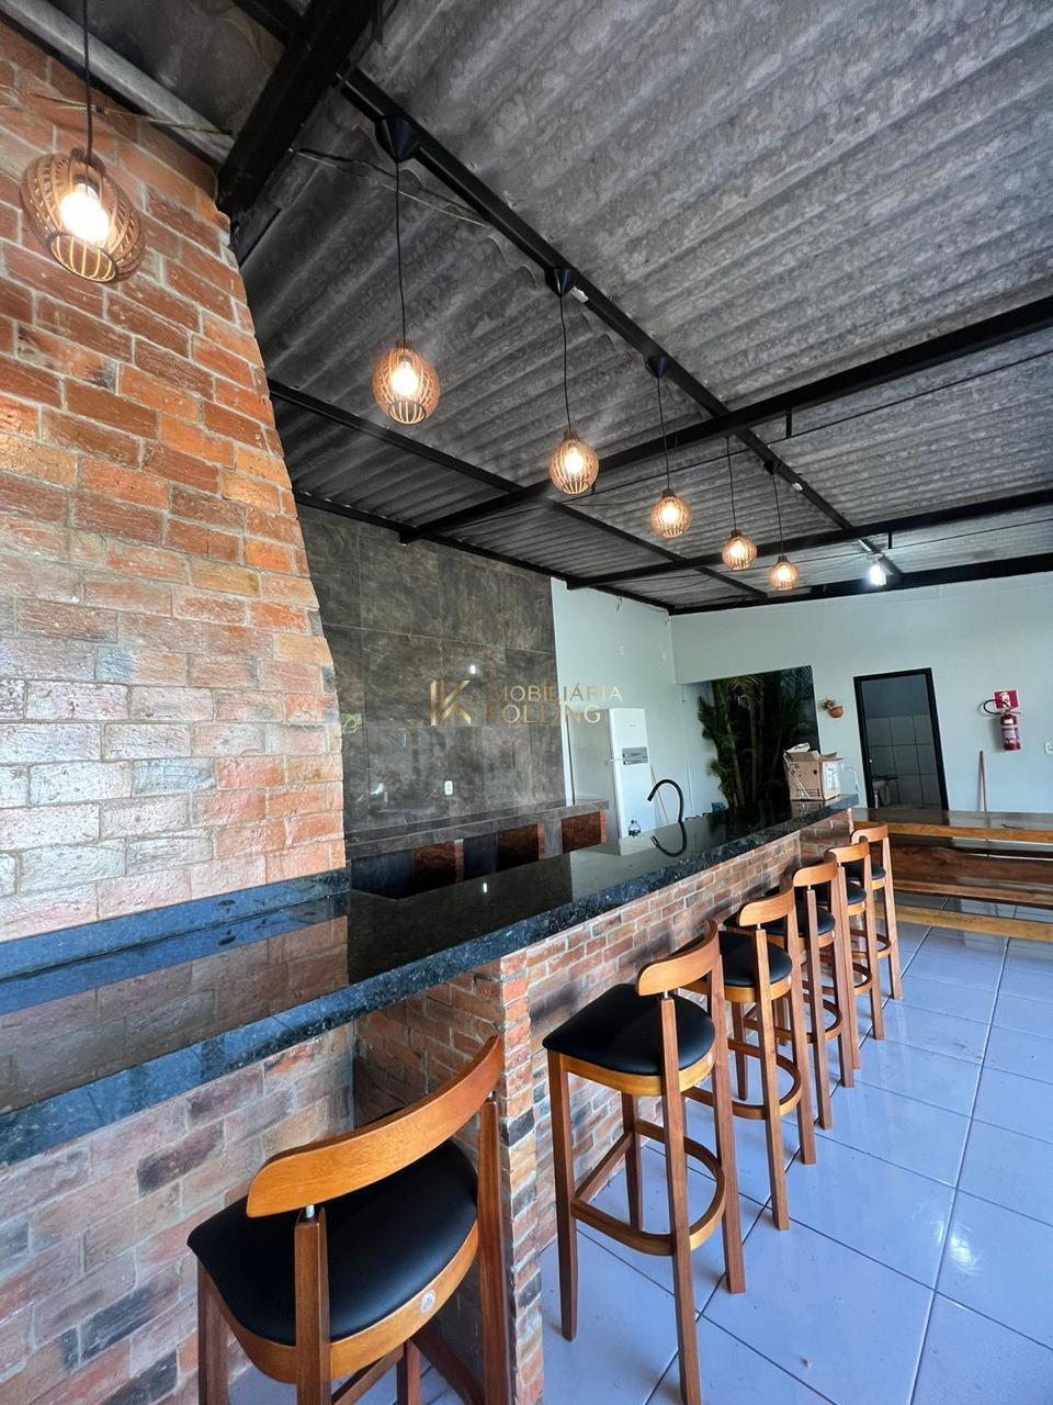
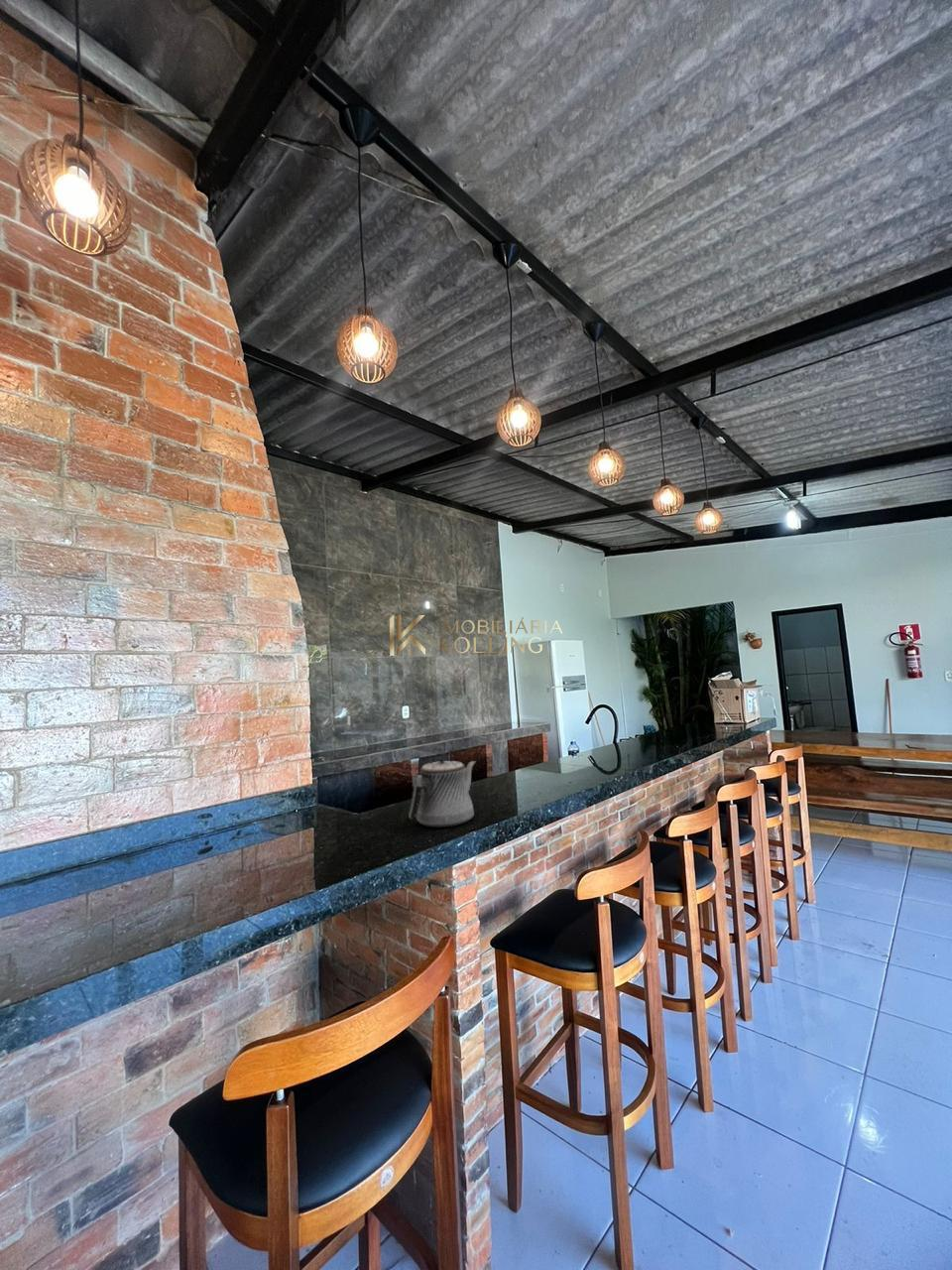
+ teapot (444, 788)
